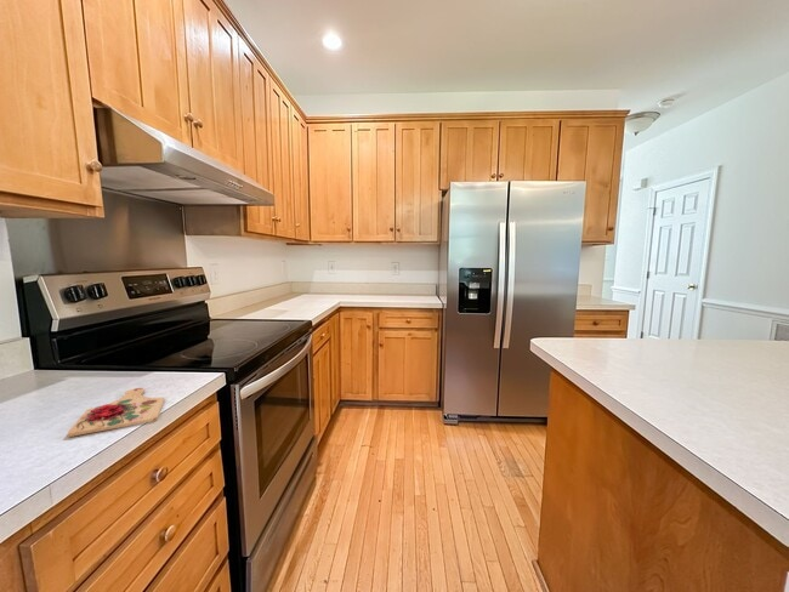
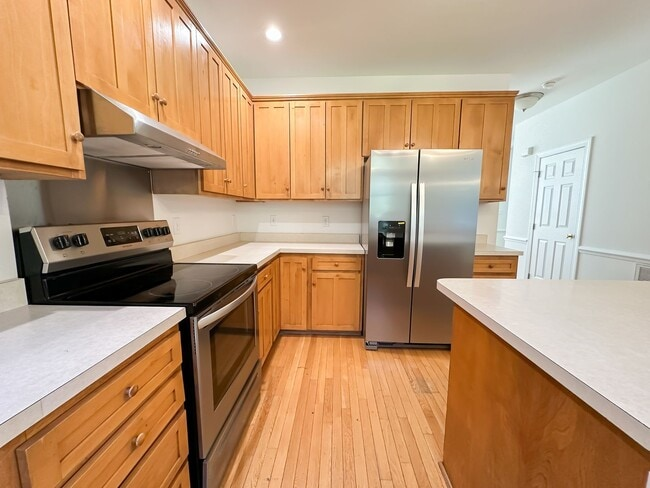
- cutting board (126, 402)
